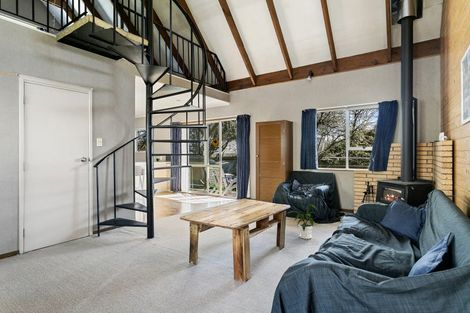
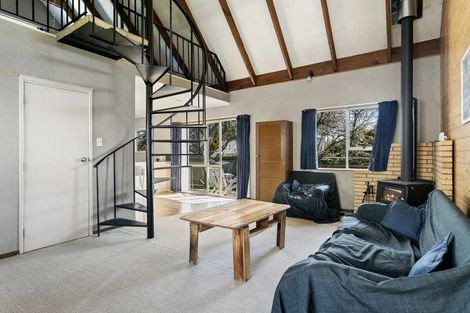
- house plant (303, 218)
